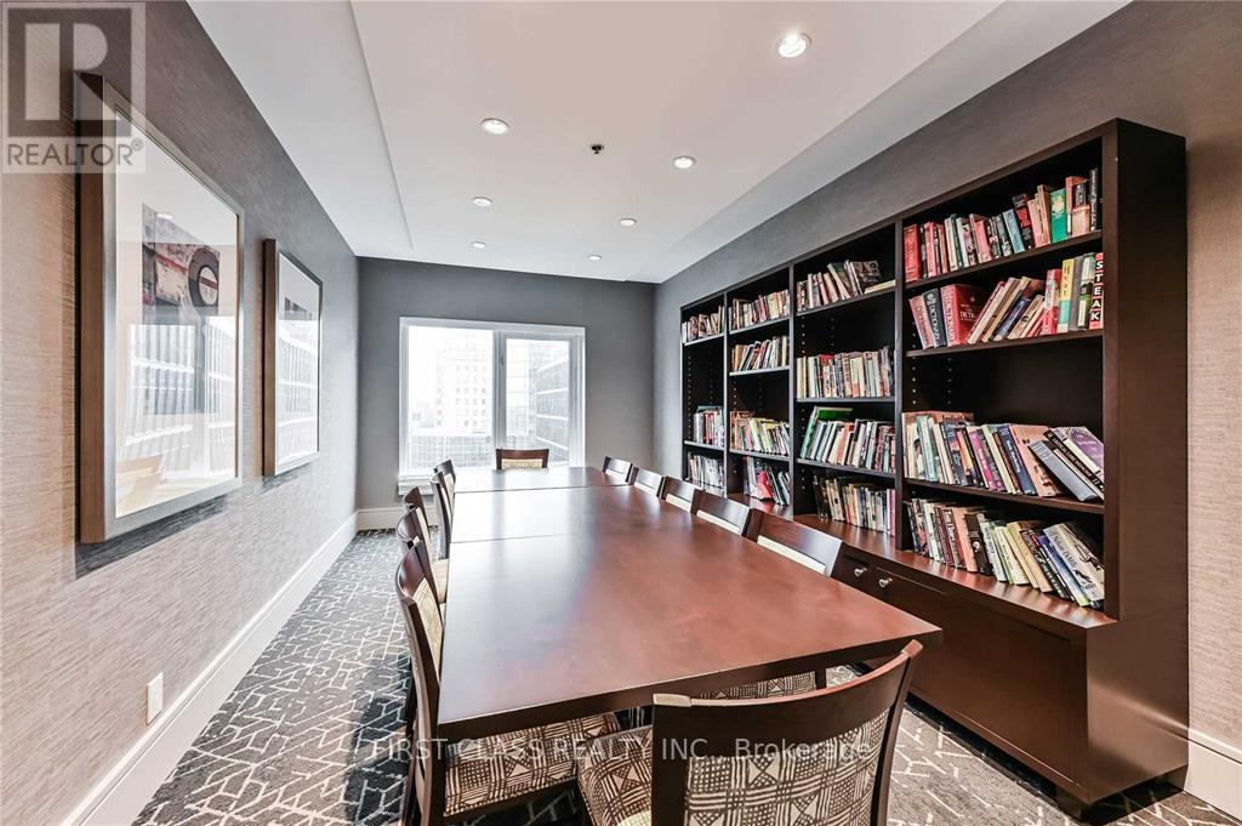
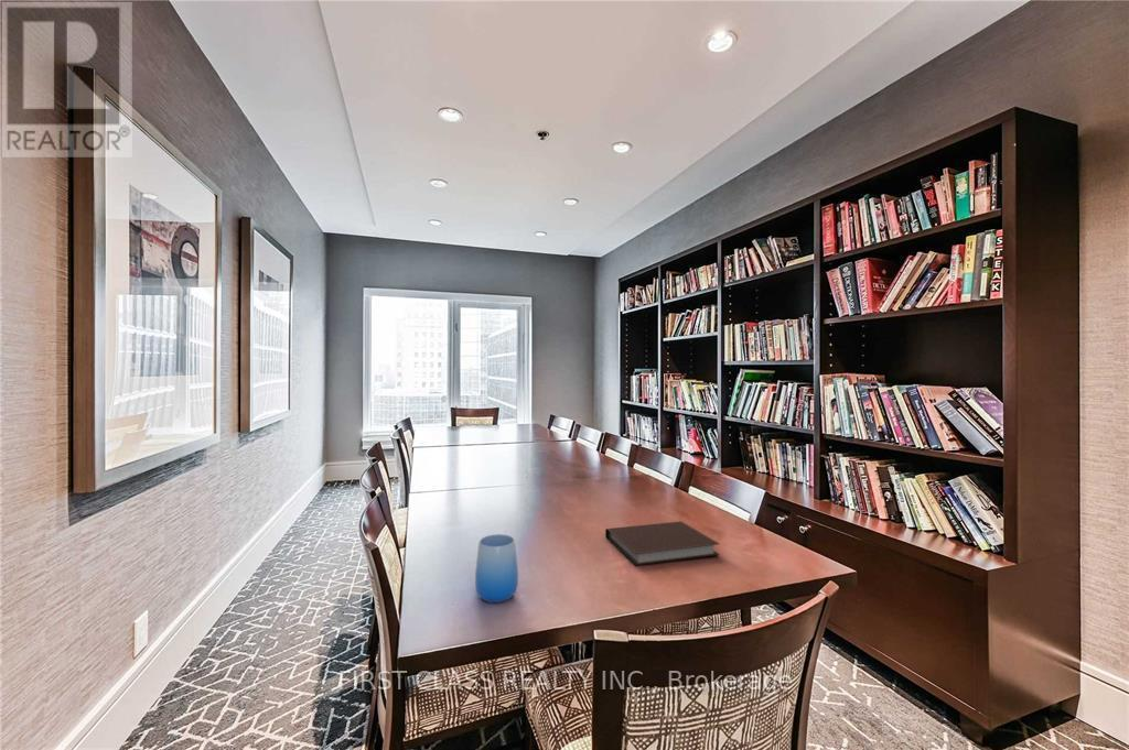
+ cup (496, 567)
+ notebook (659, 541)
